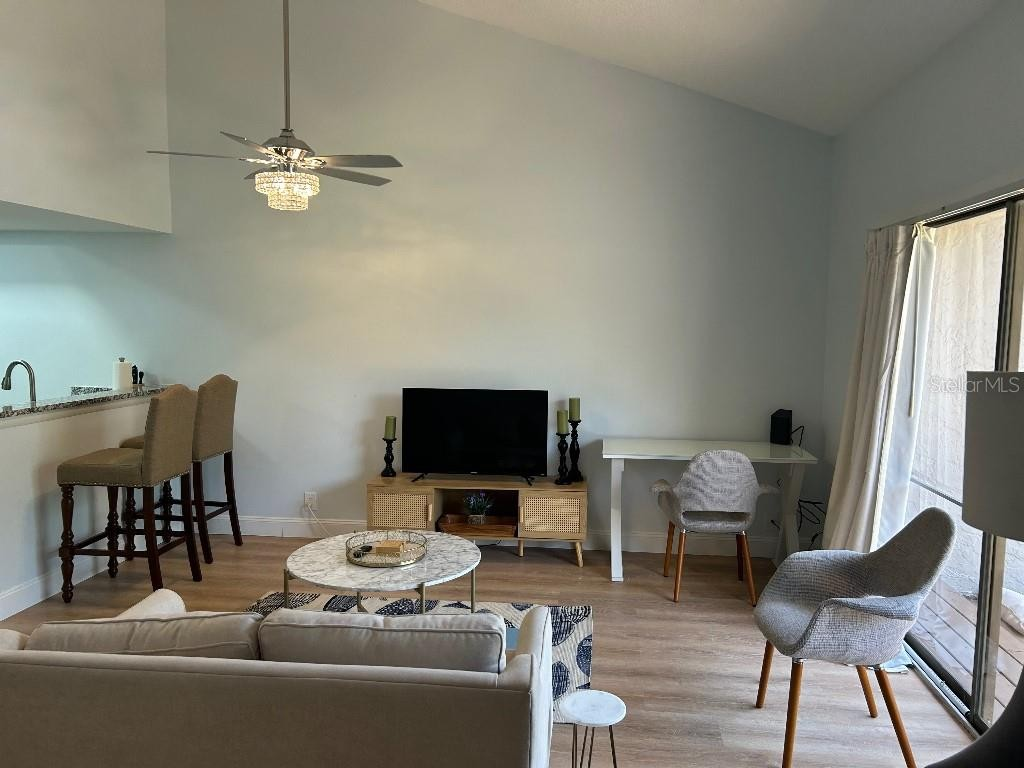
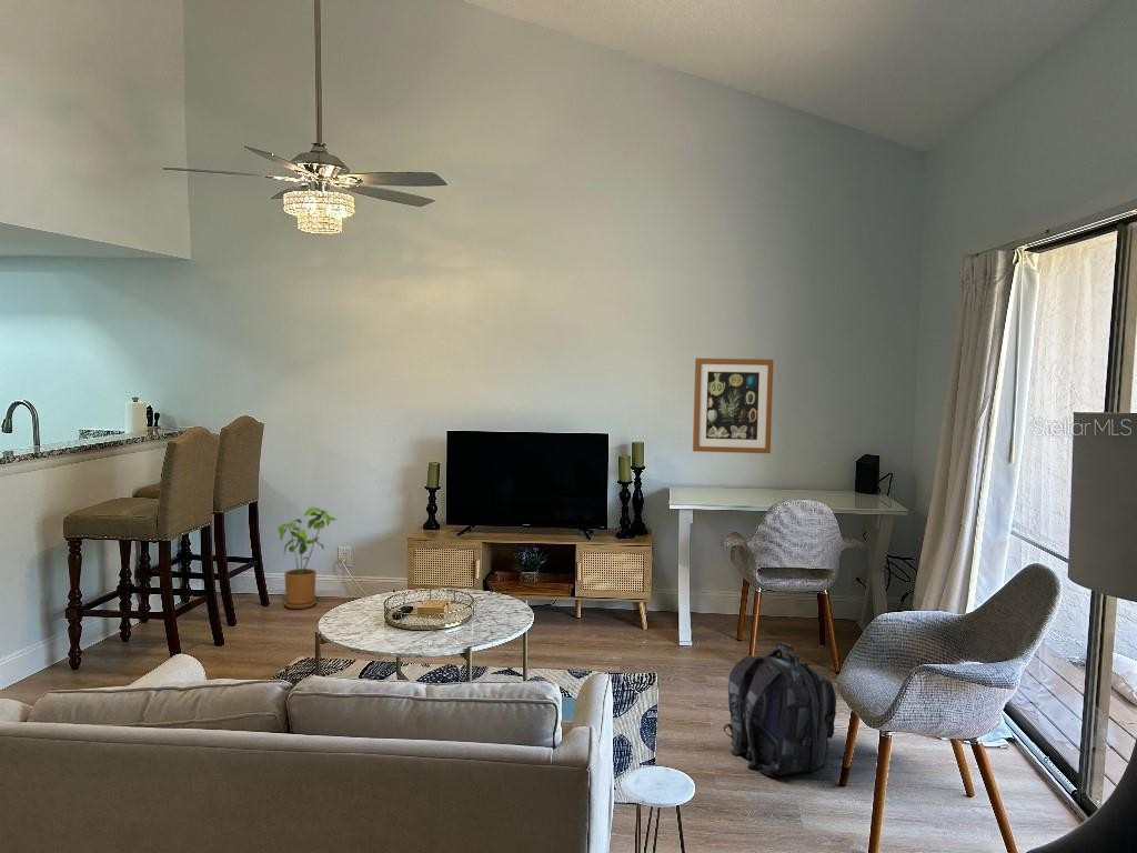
+ house plant (301, 556)
+ wall art (732, 405)
+ backpack (779, 699)
